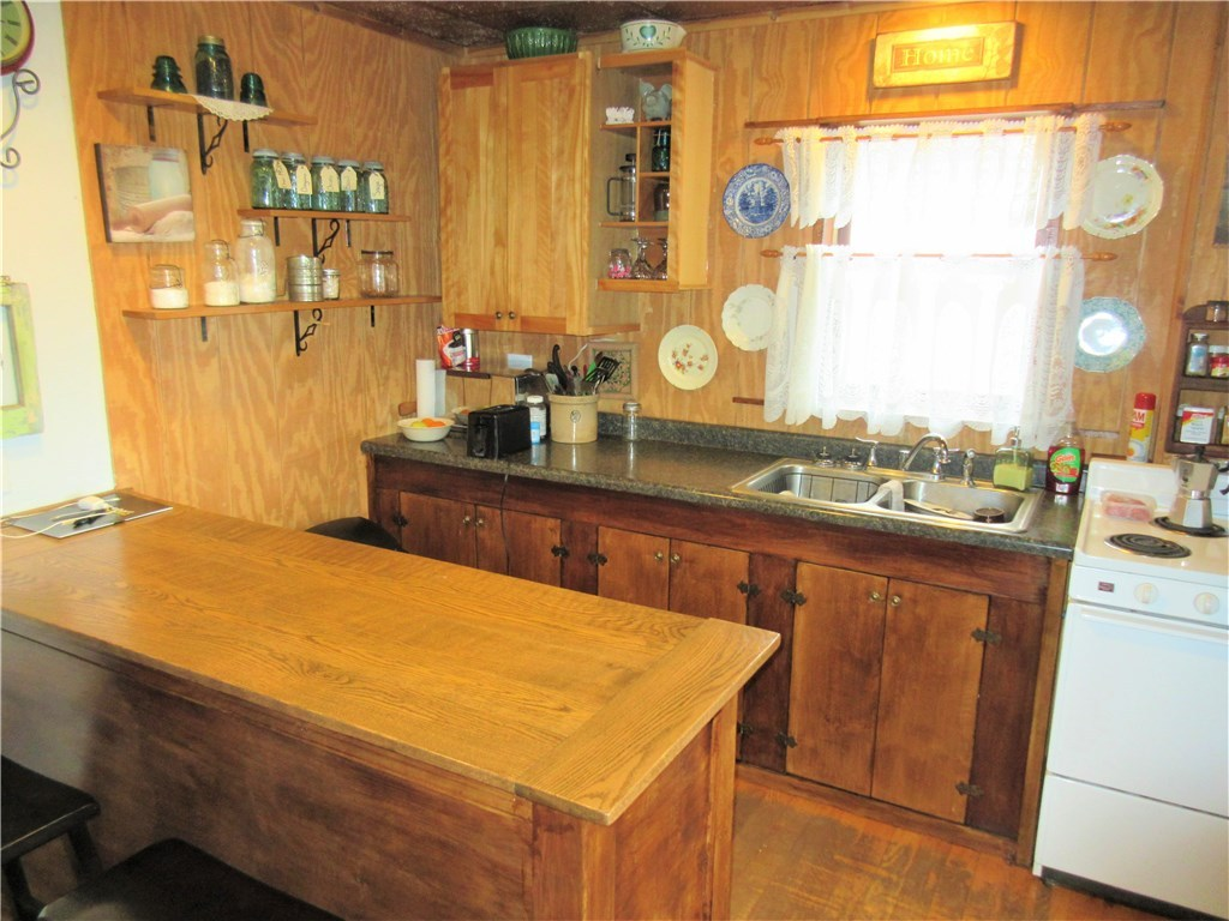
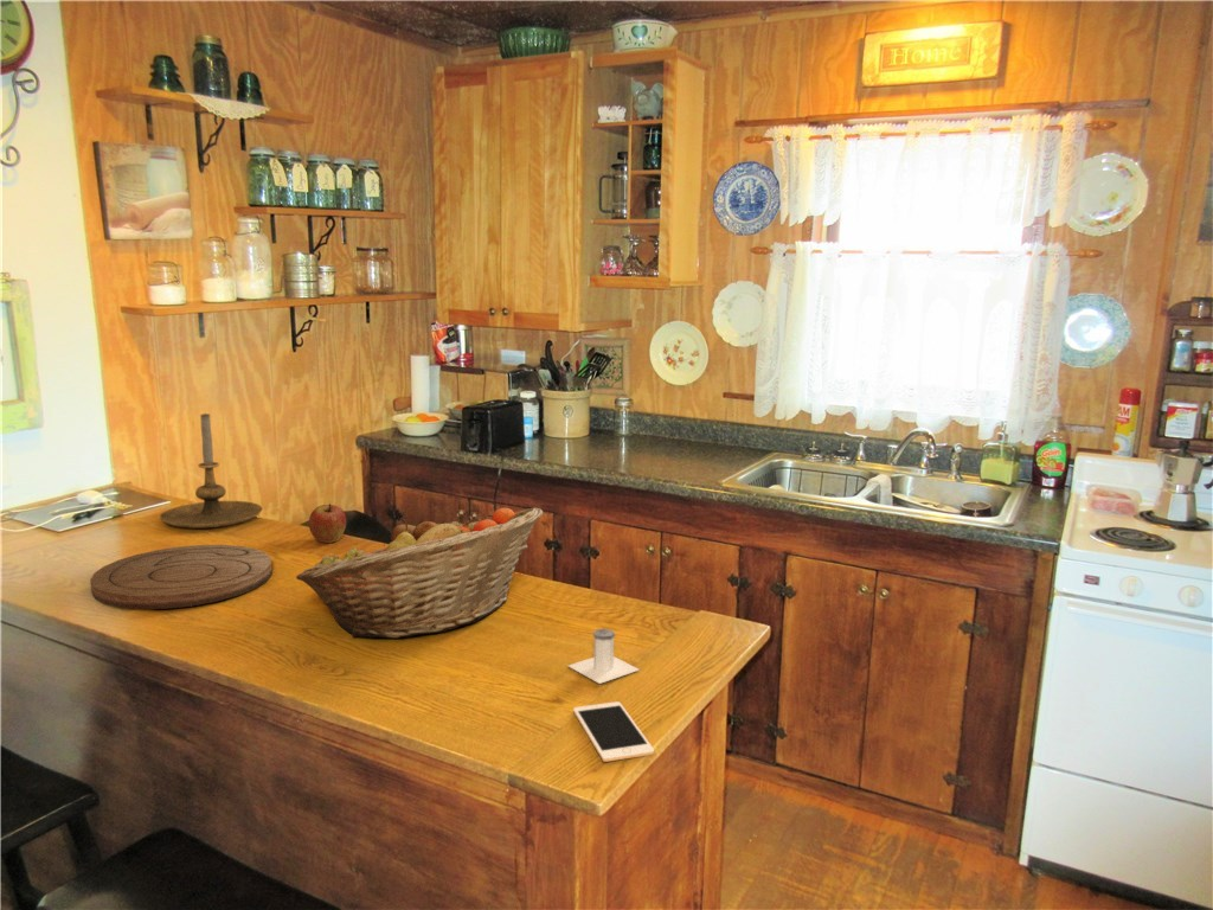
+ fruit basket (428, 560)
+ cell phone (611, 729)
+ apple (327, 521)
+ cutting board (185, 573)
+ salt shaker (603, 649)
+ candle holder (208, 466)
